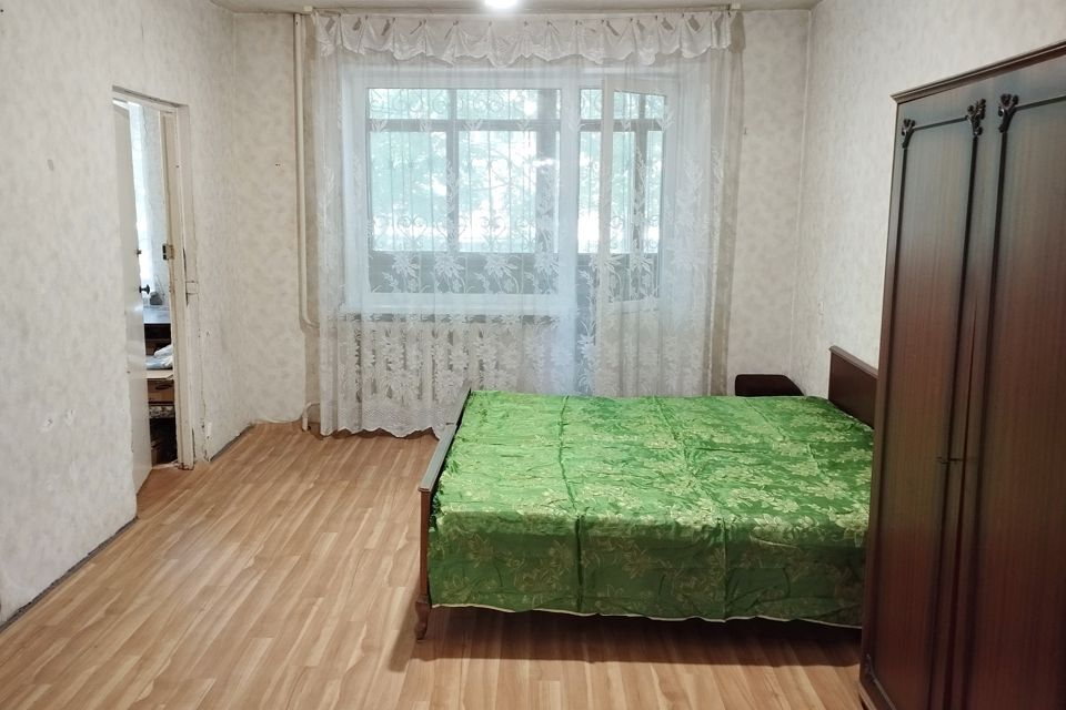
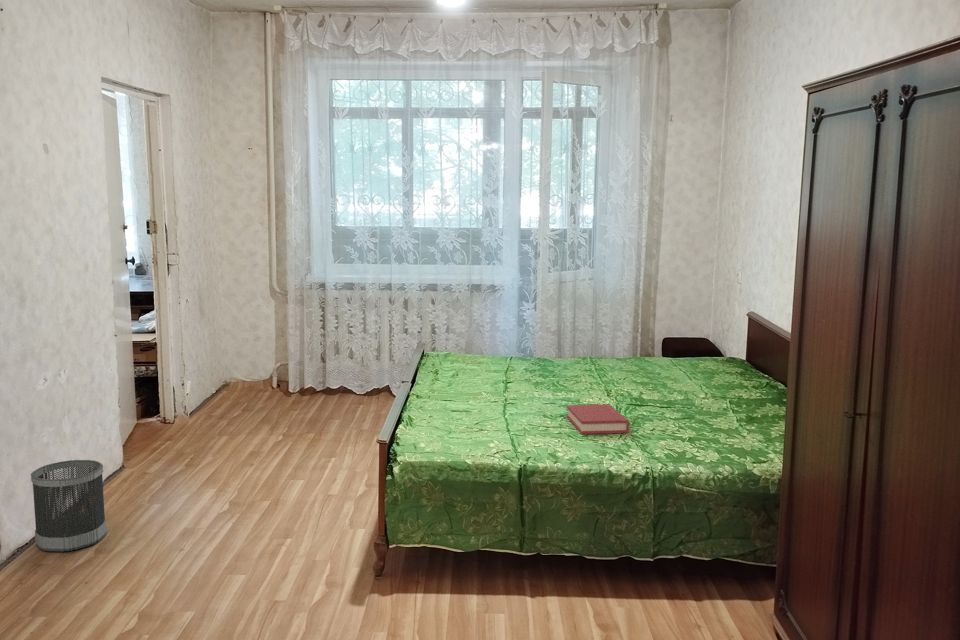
+ wastebasket (69, 504)
+ hardback book (596, 418)
